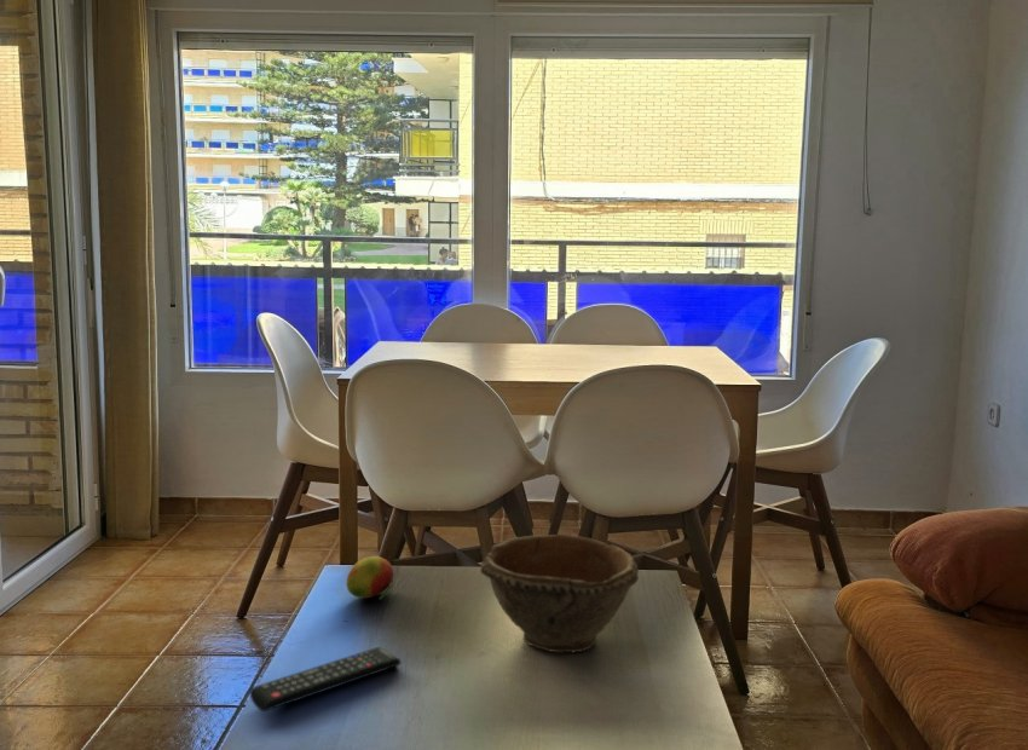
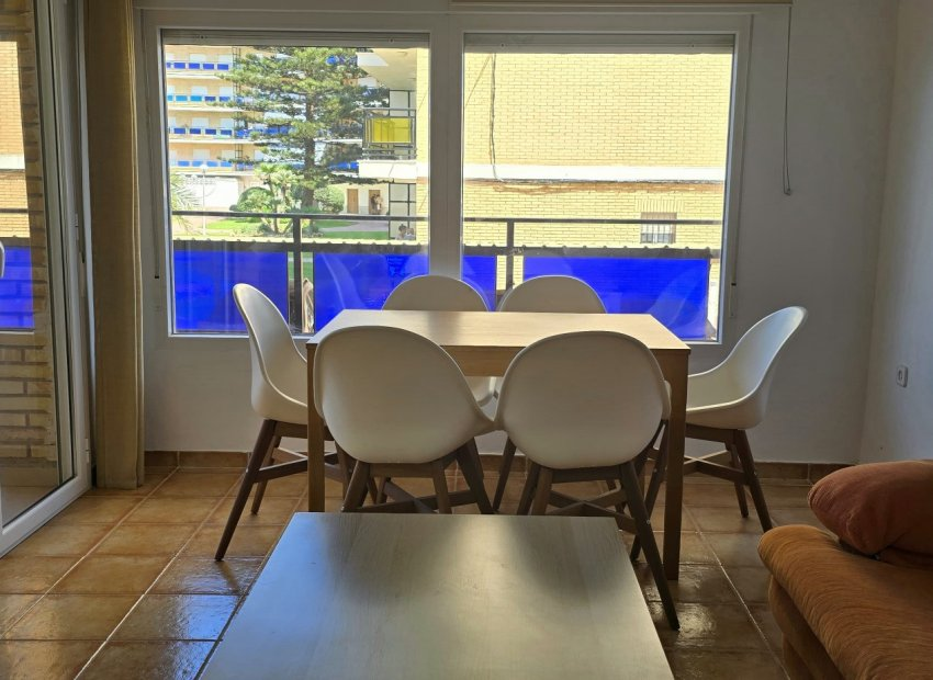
- fruit (370, 577)
- bowl (559, 595)
- remote control (328, 677)
